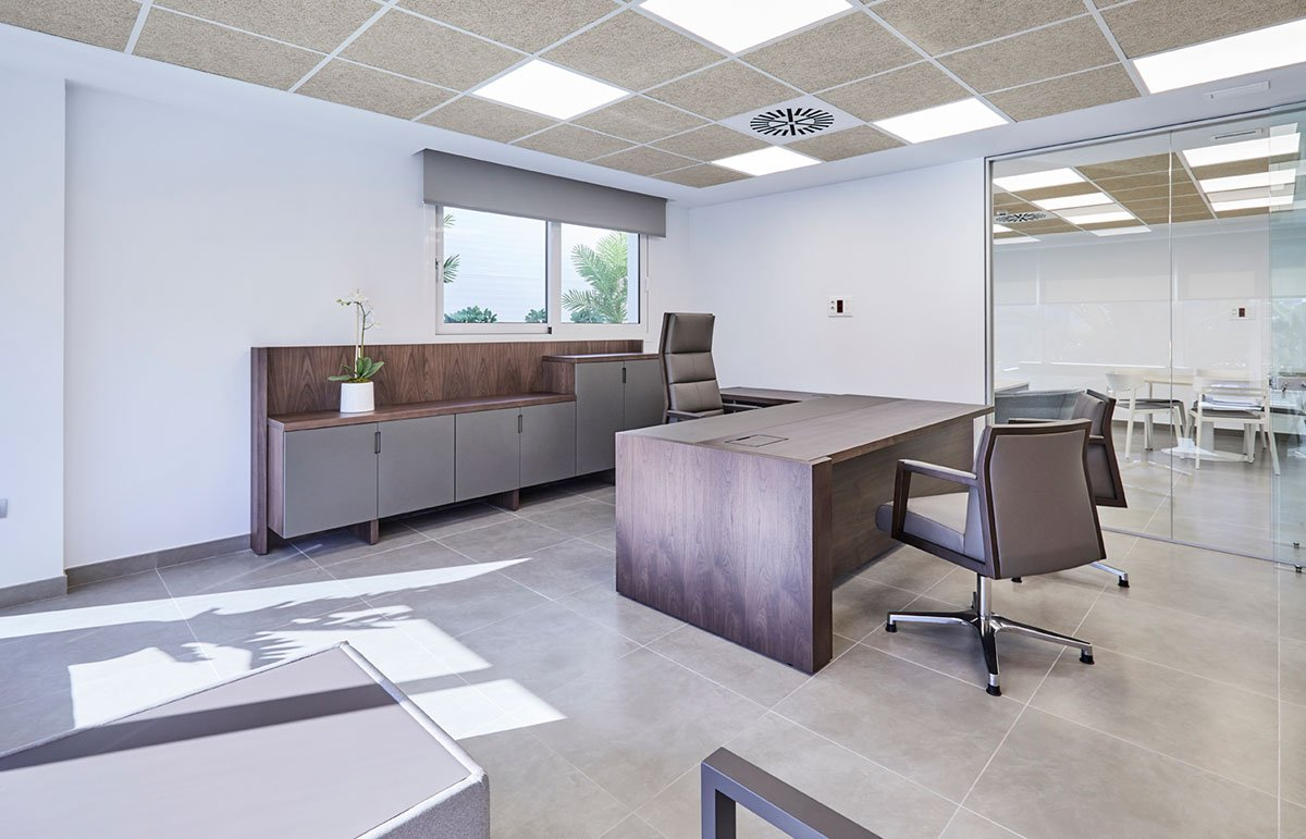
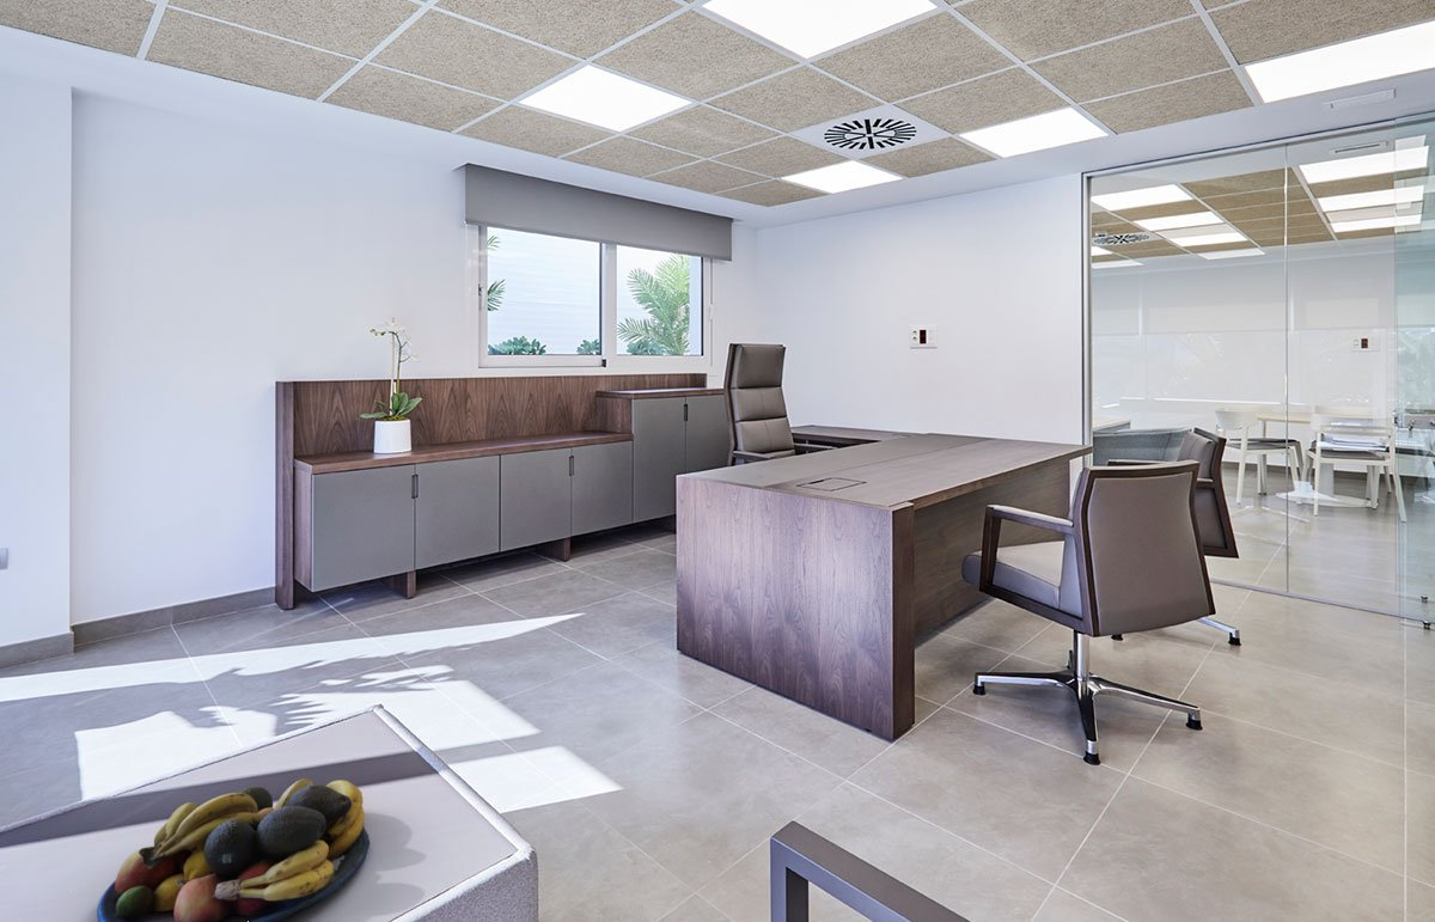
+ fruit bowl (242, 831)
